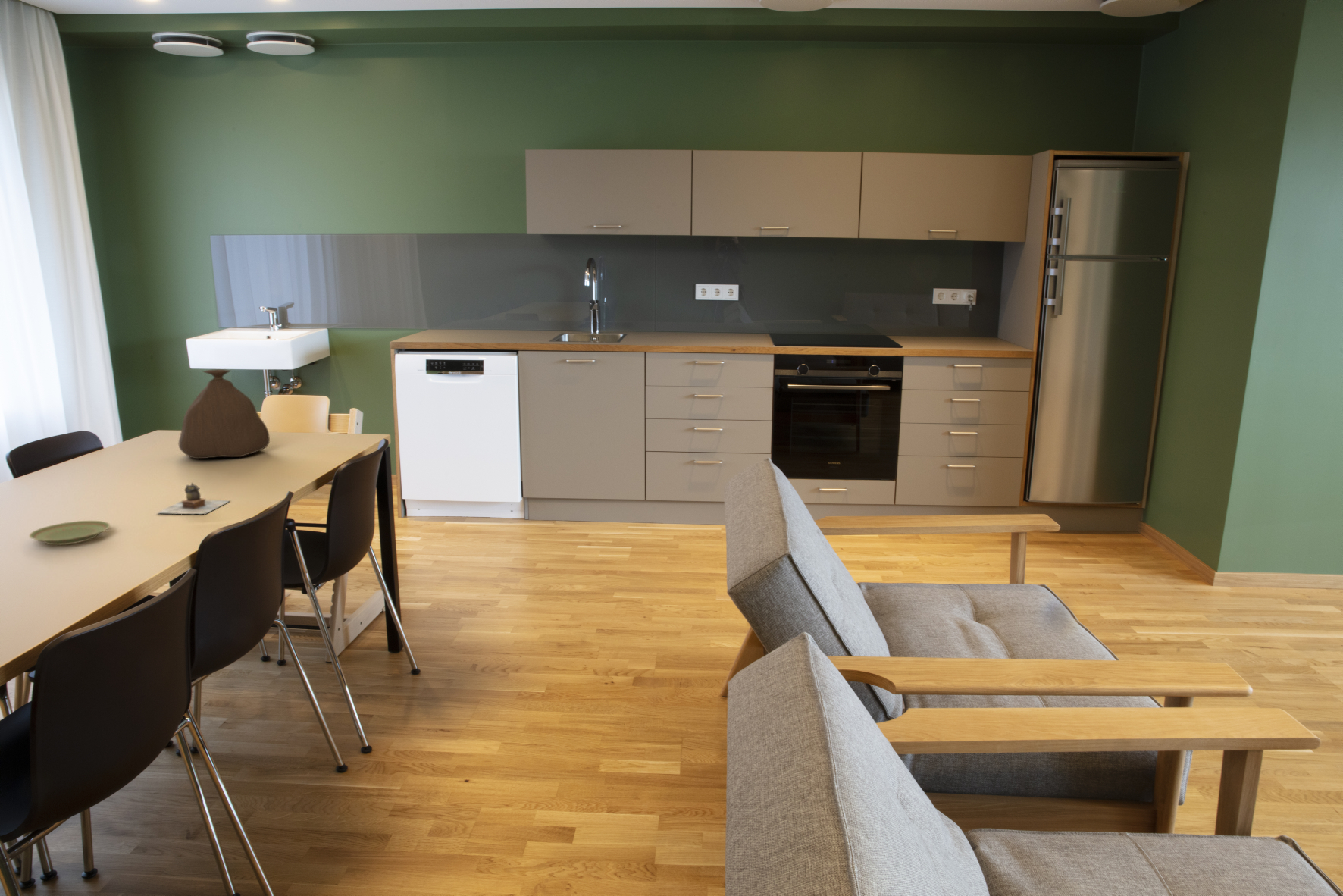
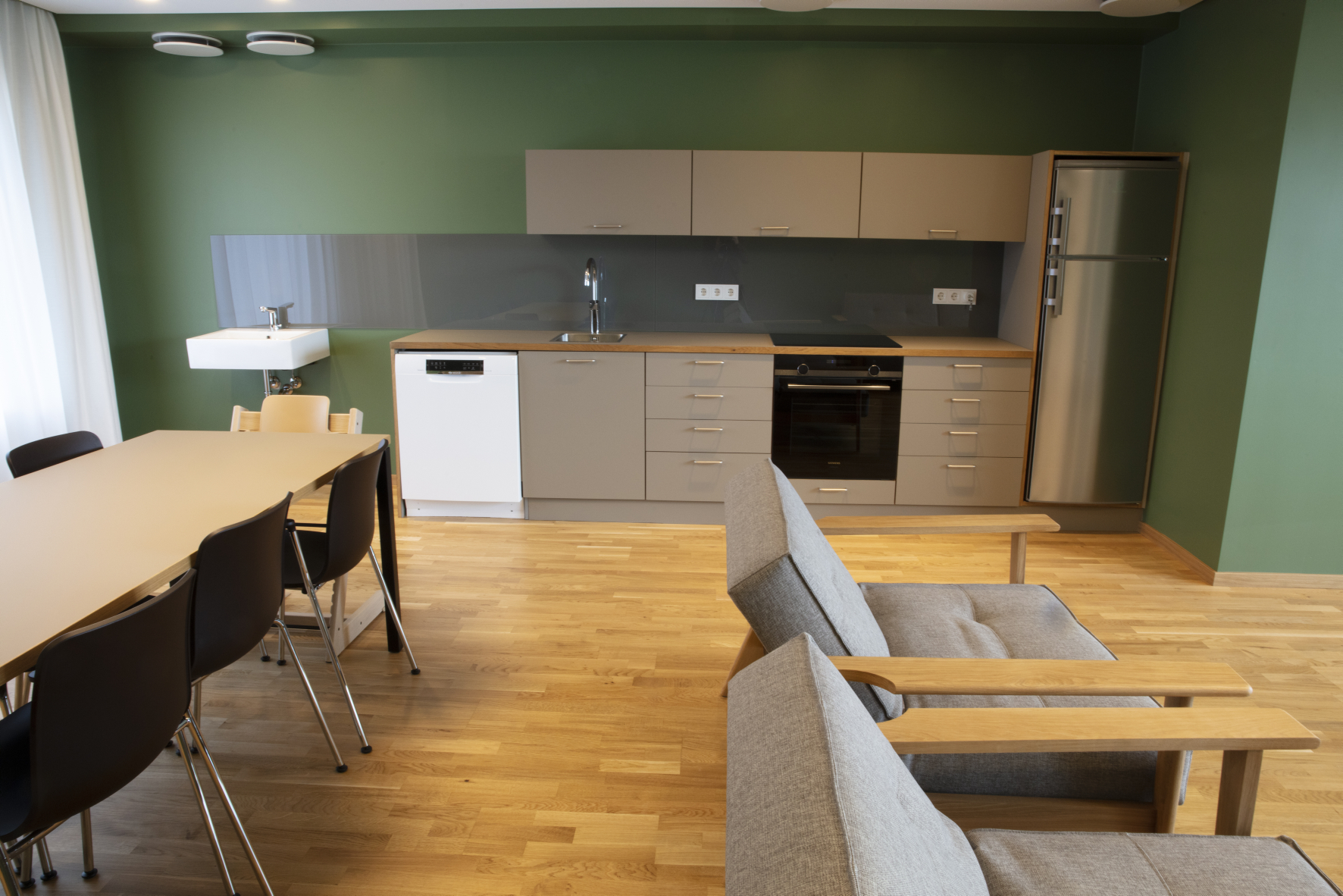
- bag (222, 413)
- teapot (193, 494)
- plate (70, 534)
